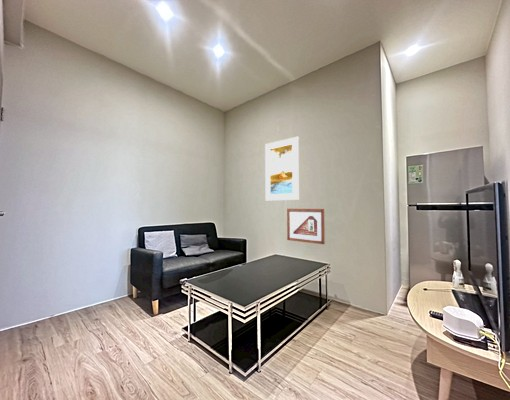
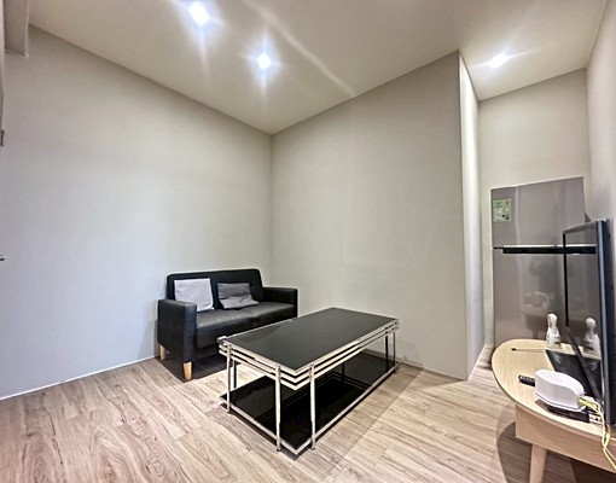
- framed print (281, 170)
- picture frame (304, 225)
